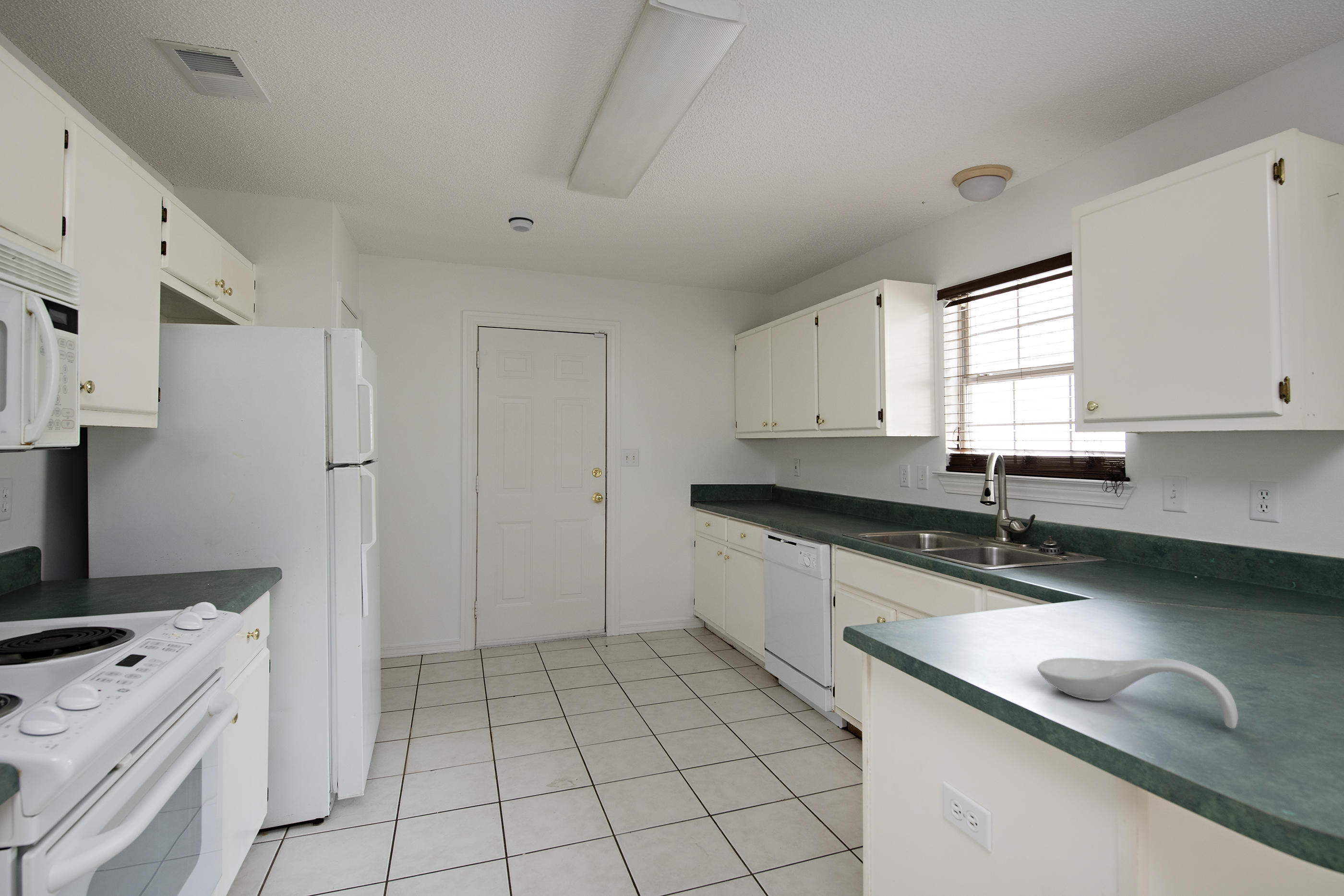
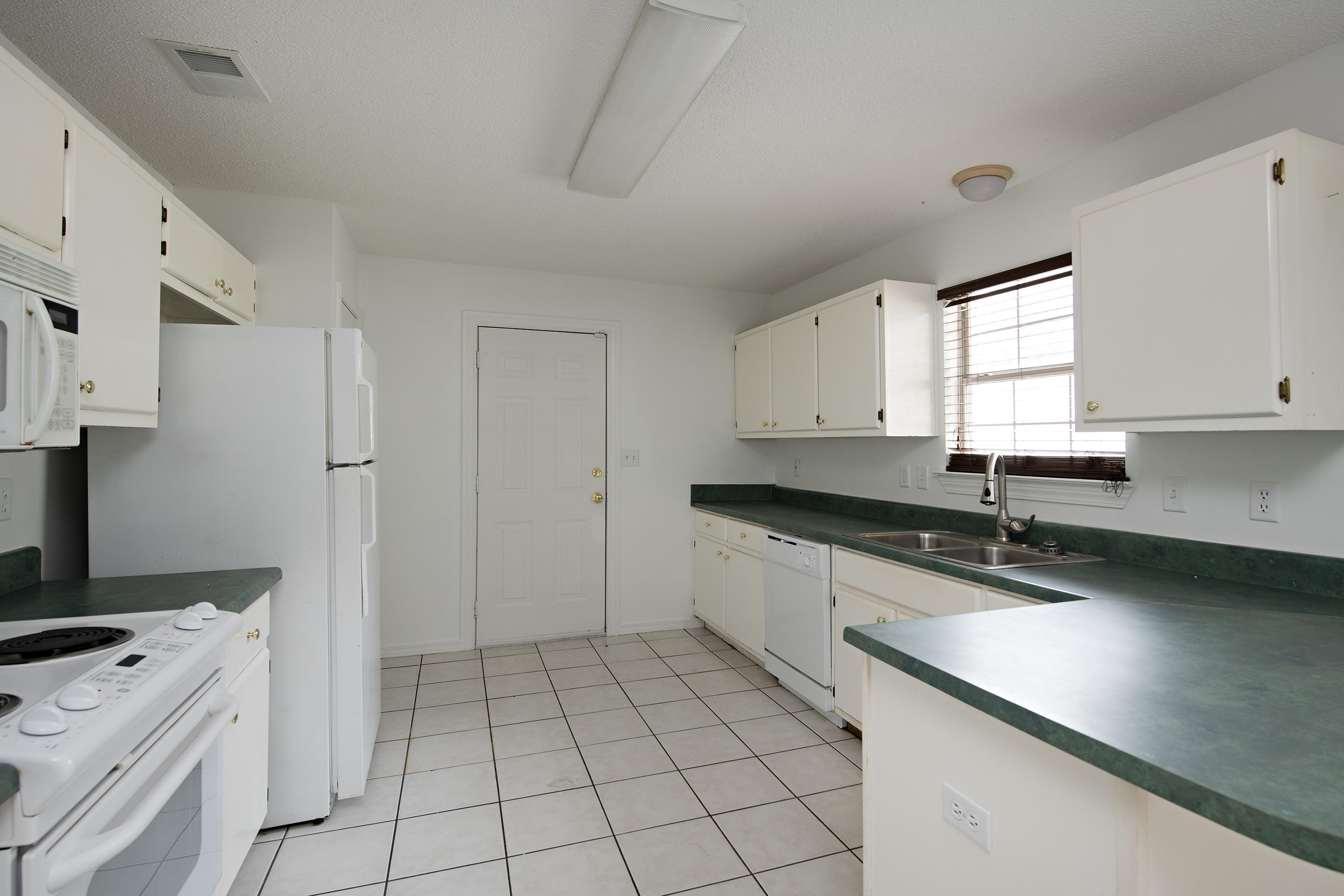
- spoon rest (1129, 679)
- smoke detector (521, 222)
